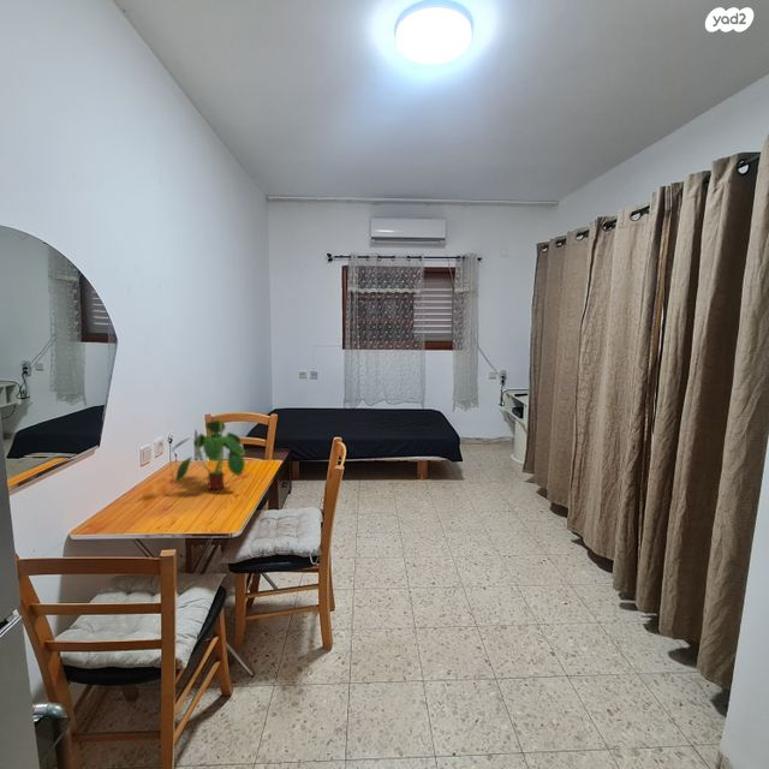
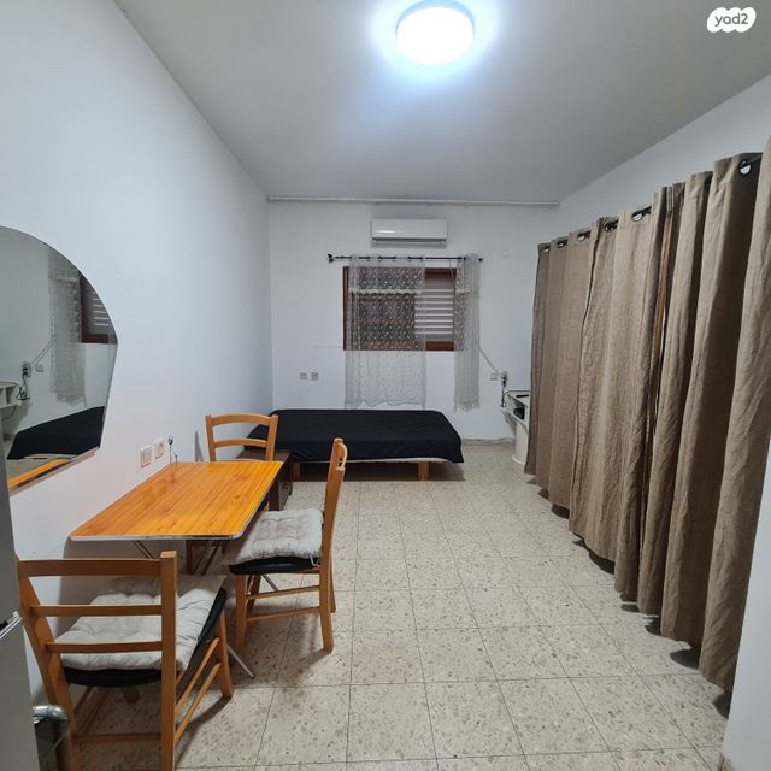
- plant (210, 454)
